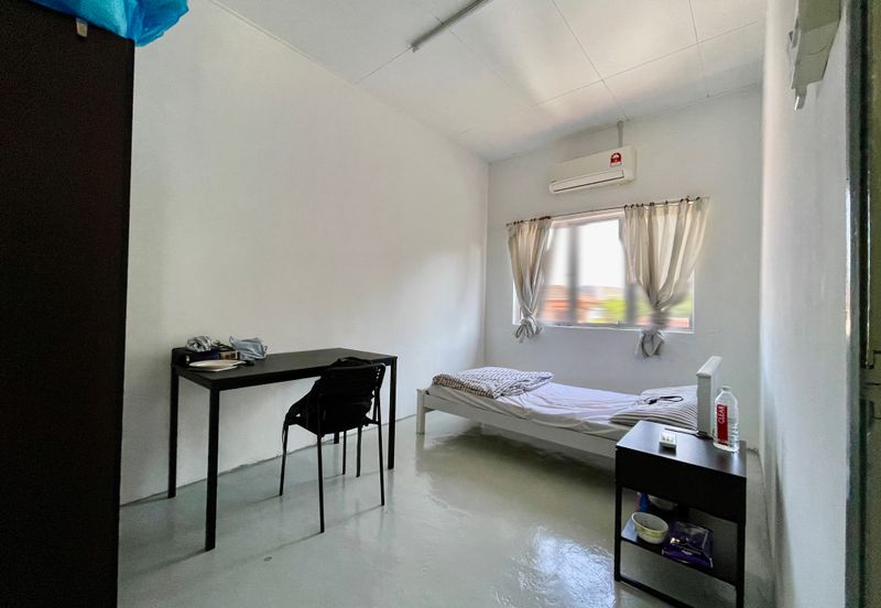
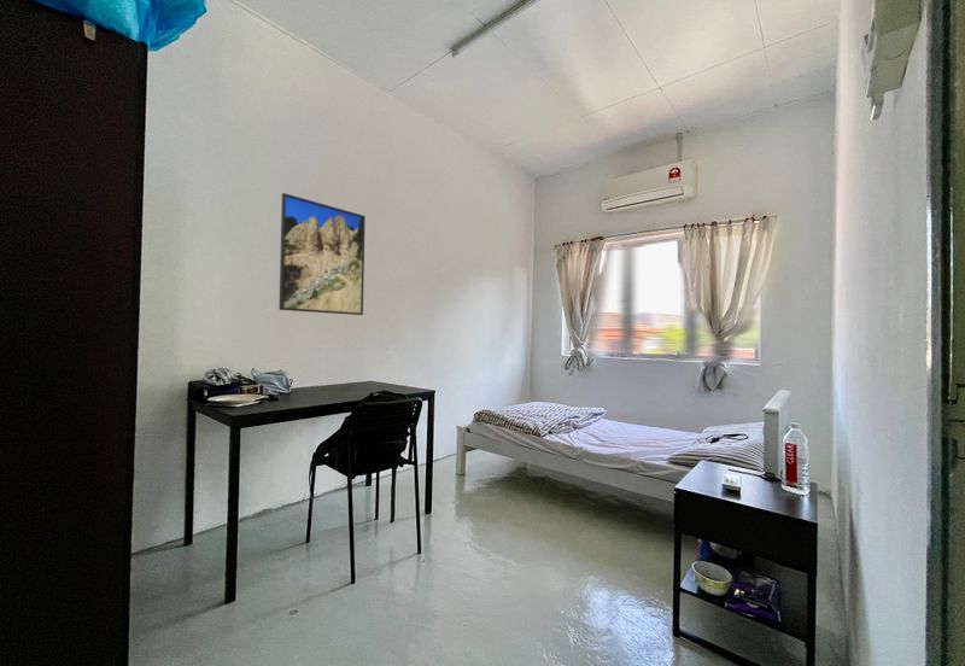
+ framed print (324, 258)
